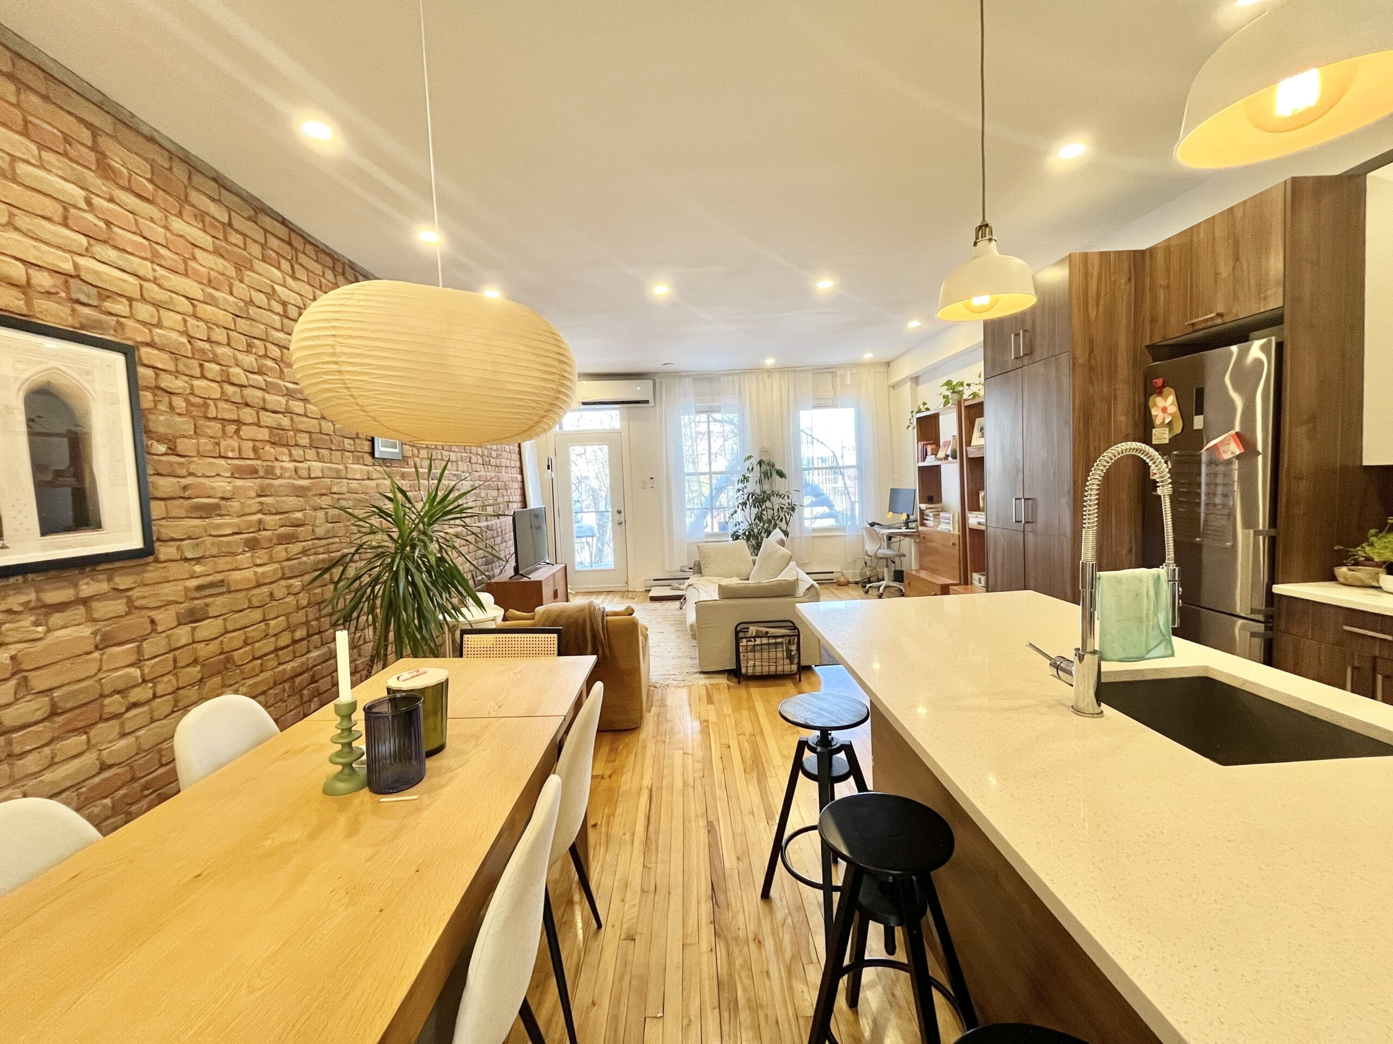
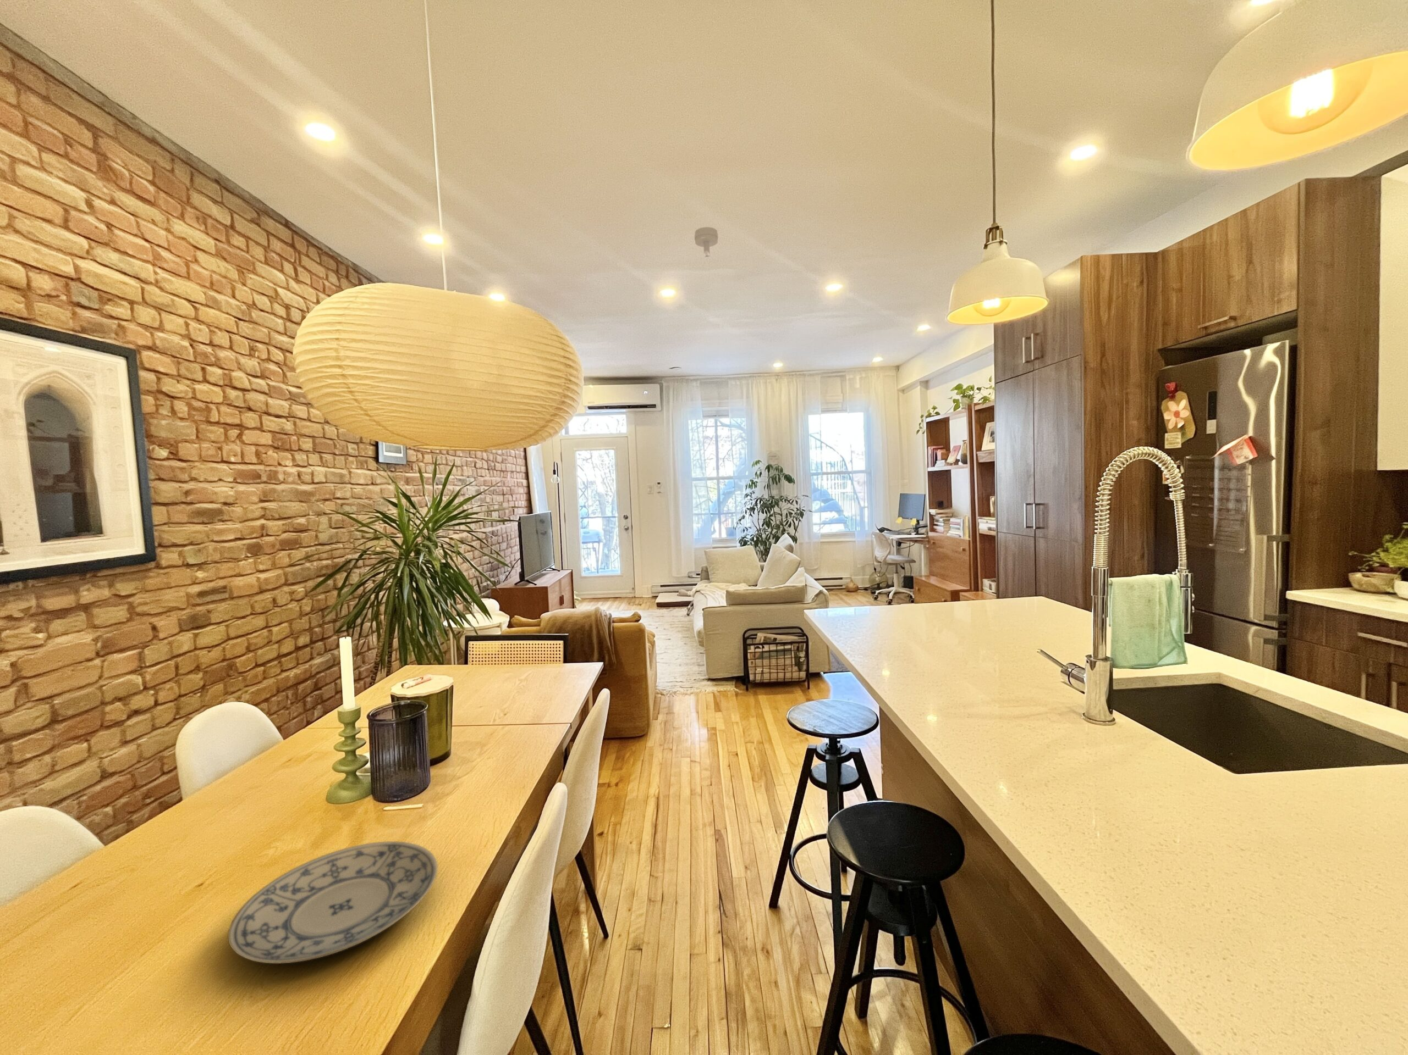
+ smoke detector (706, 244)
+ plate (341, 902)
